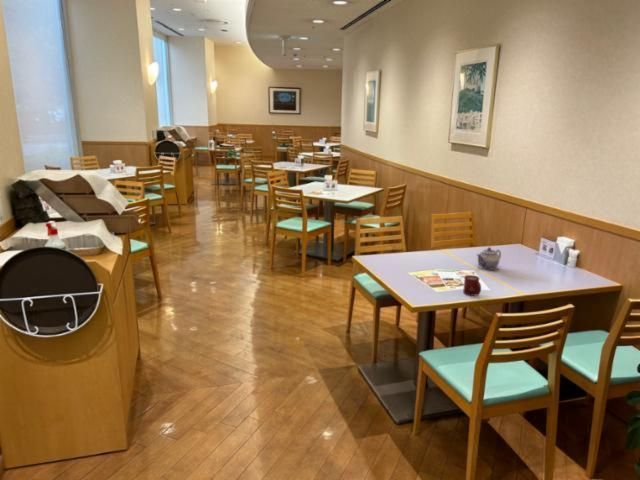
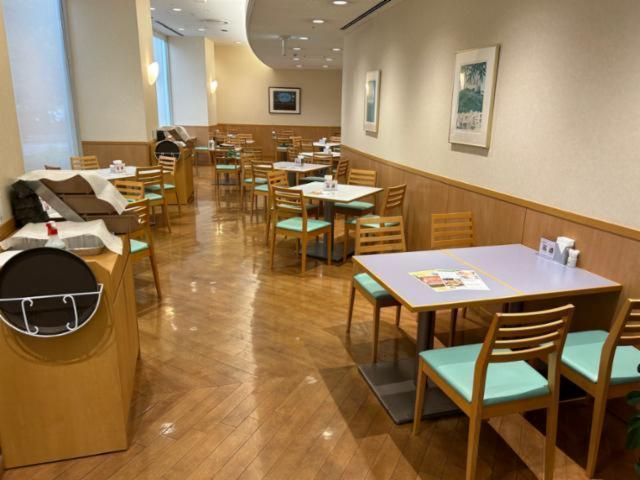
- cup (473, 286)
- teapot (488, 257)
